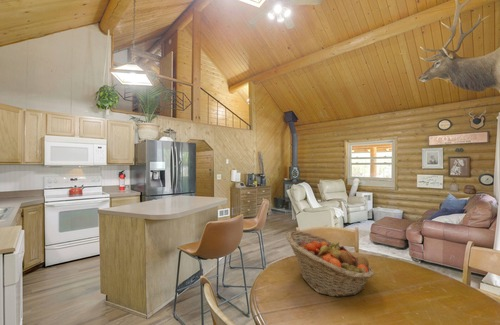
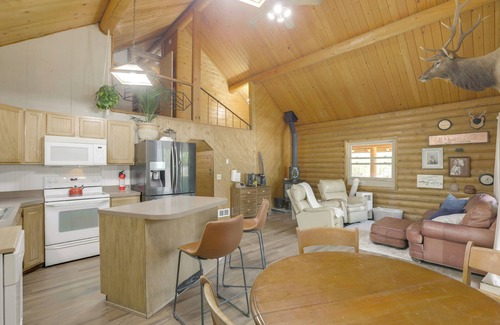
- fruit basket (326, 258)
